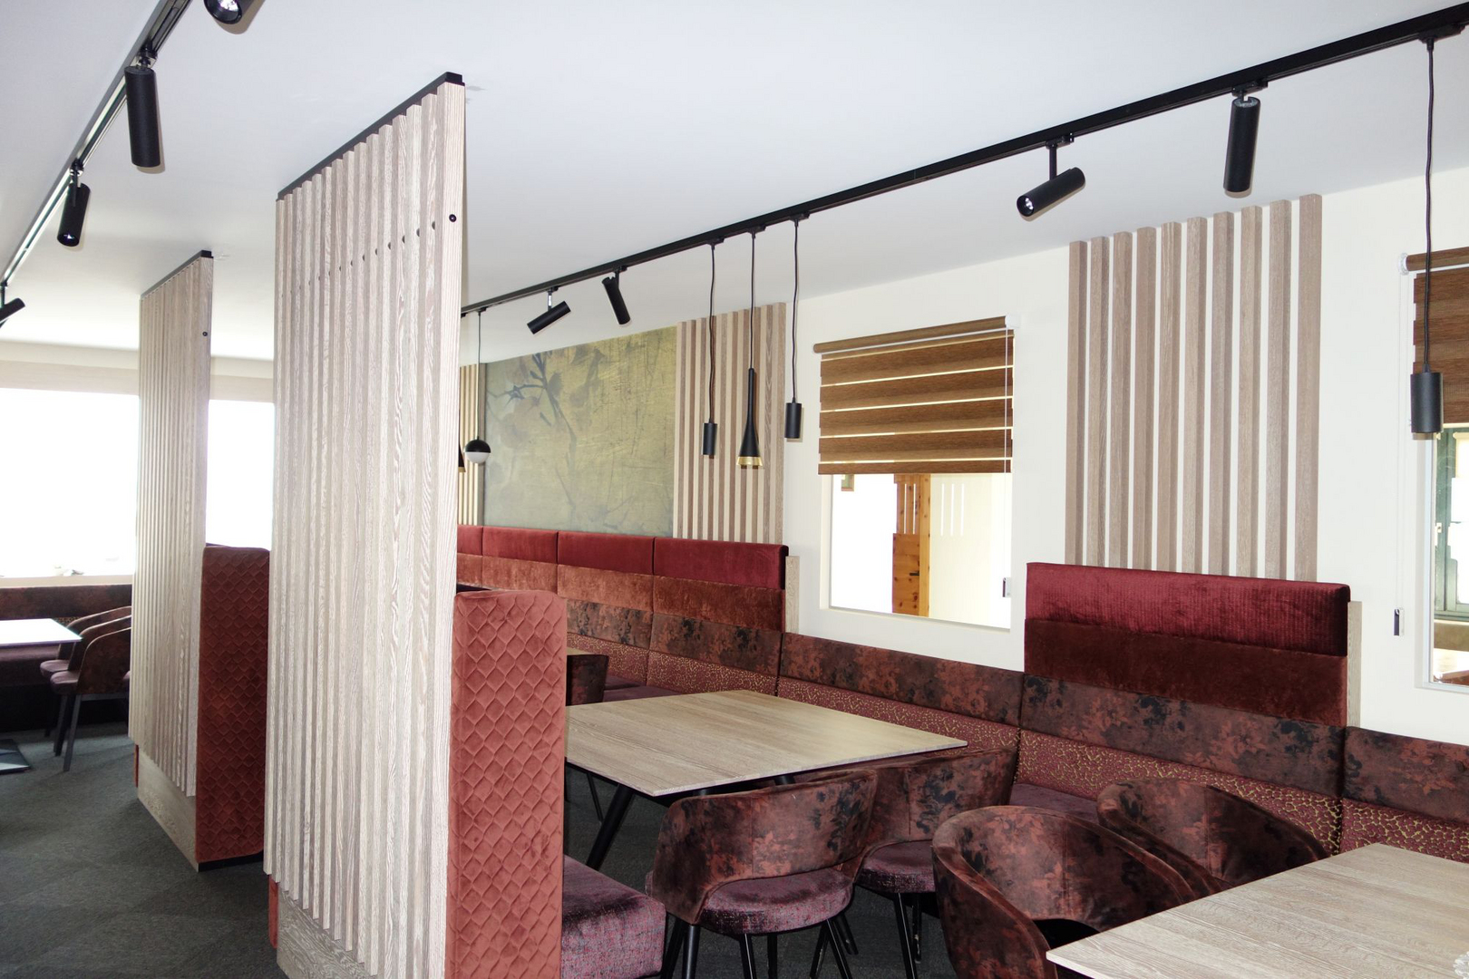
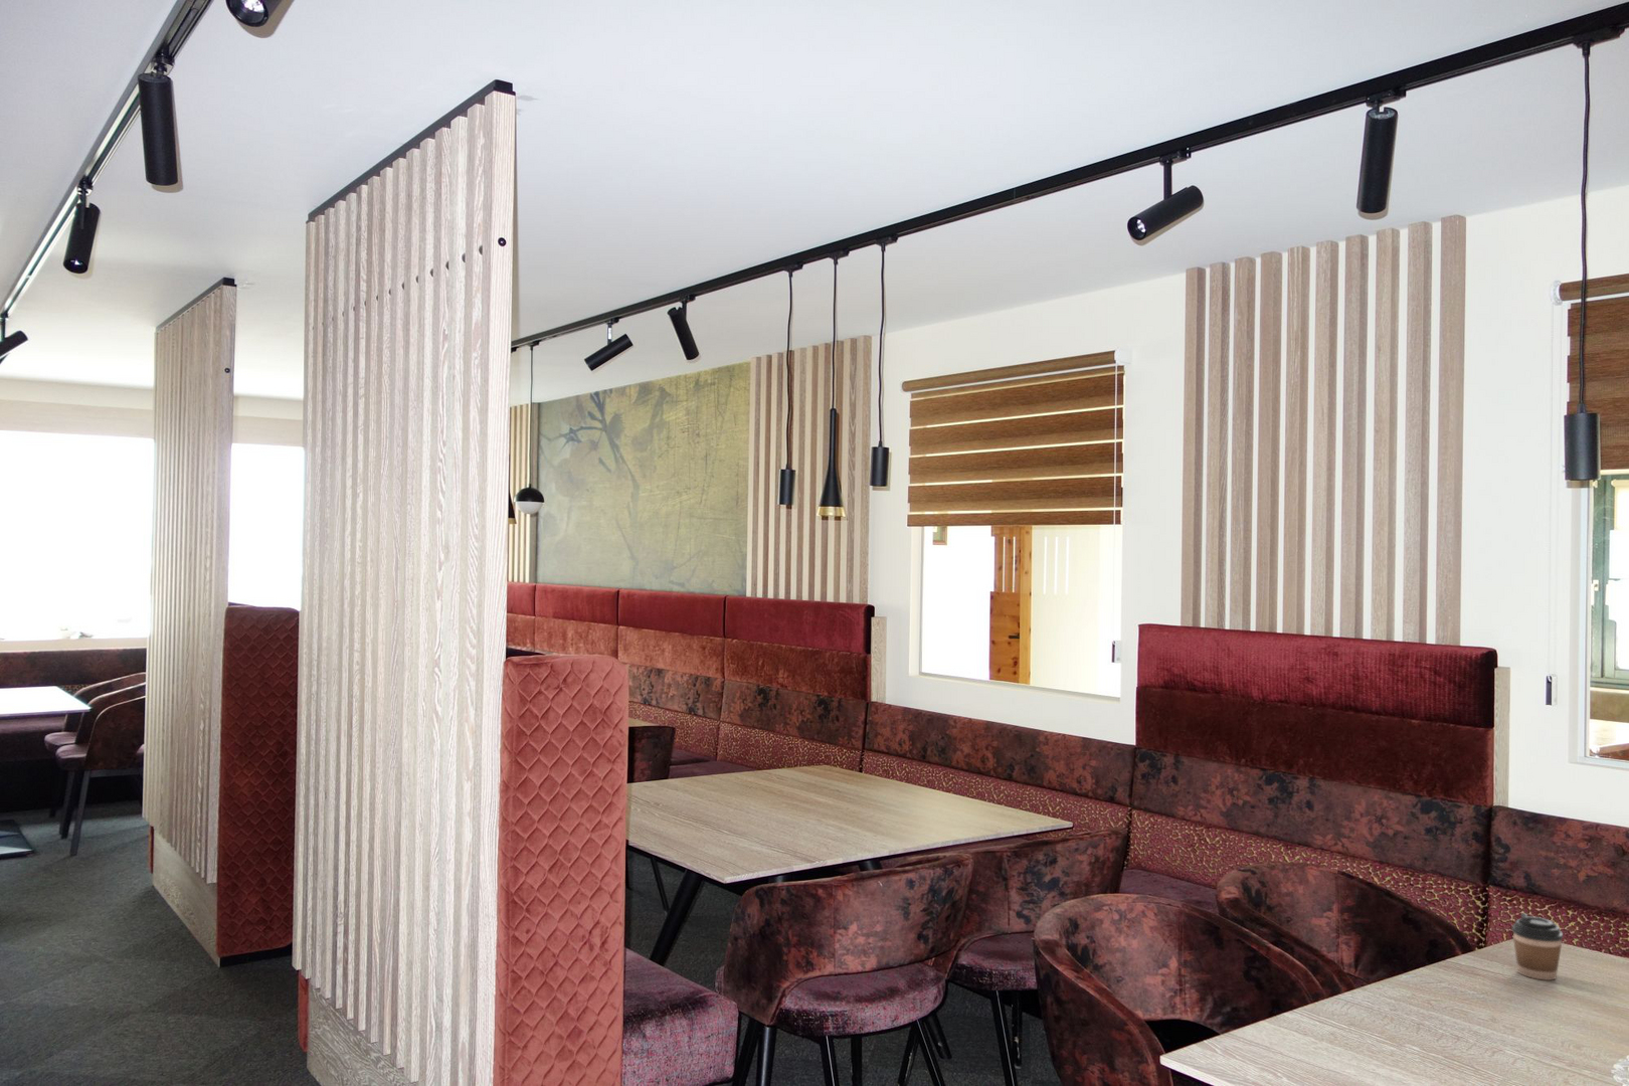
+ coffee cup (1537, 945)
